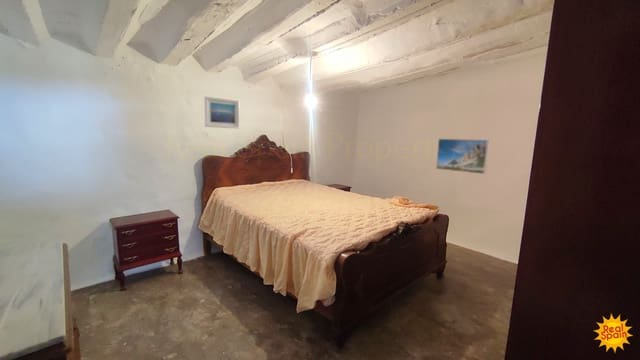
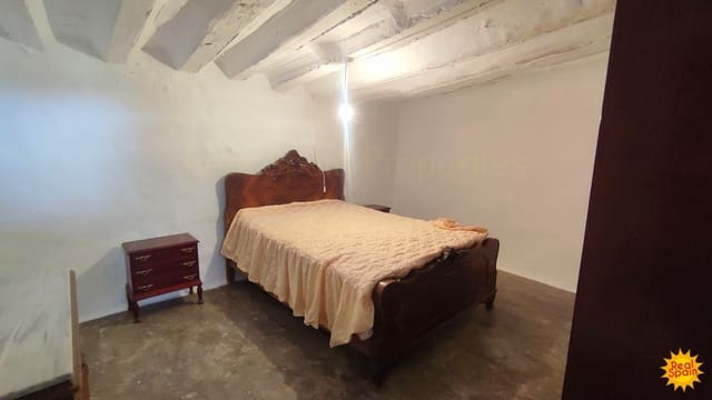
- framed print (222, 113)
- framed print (460, 155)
